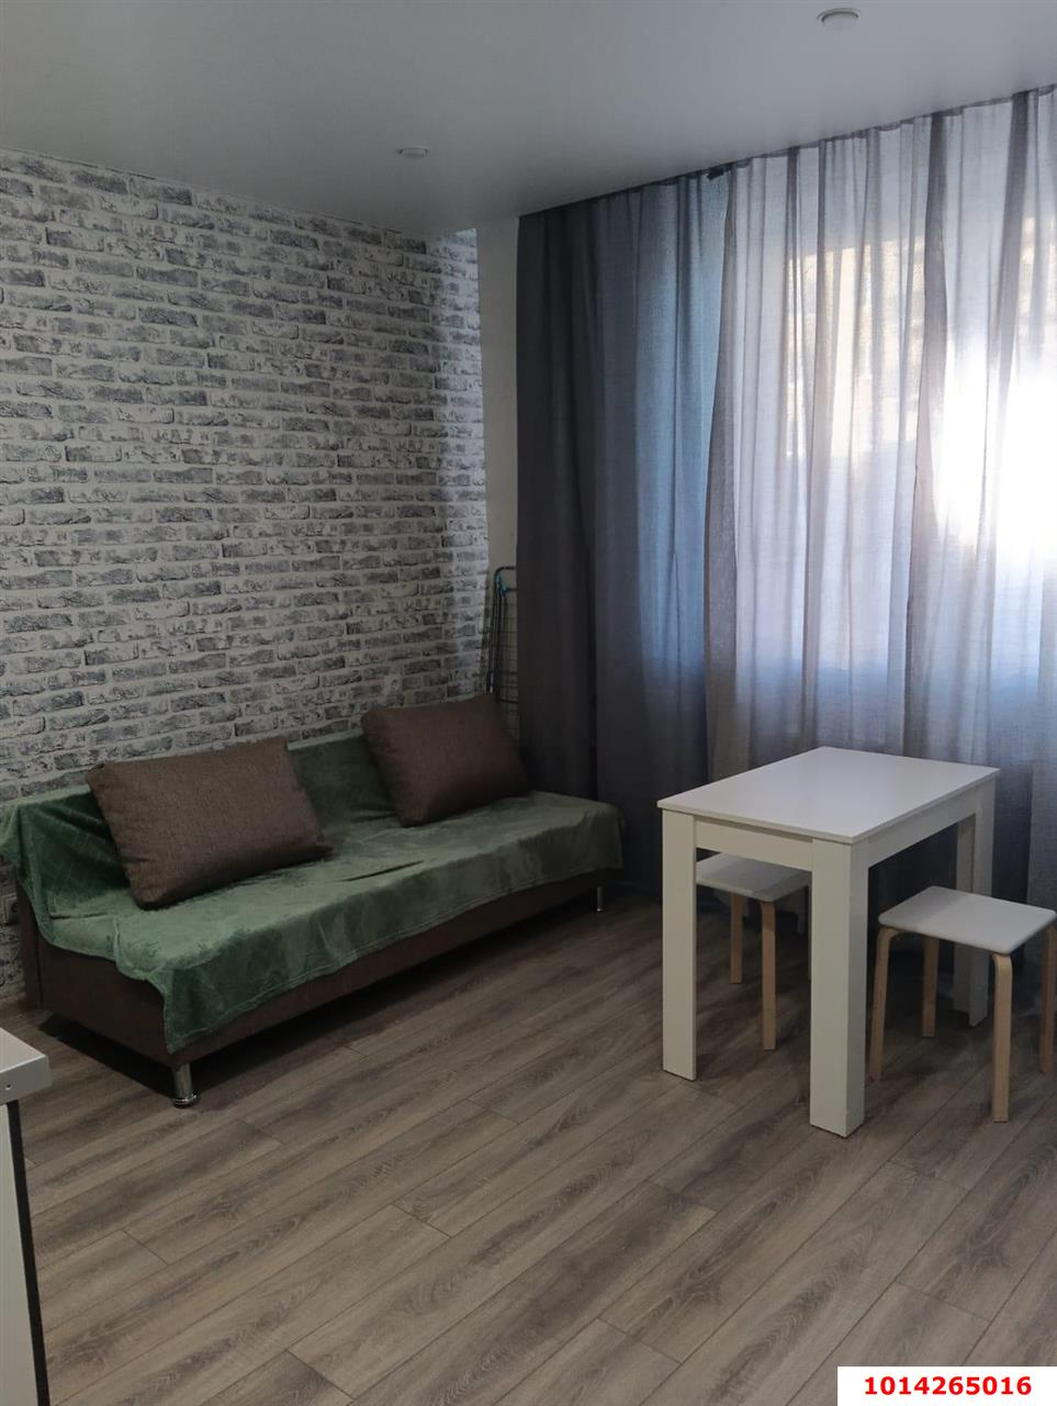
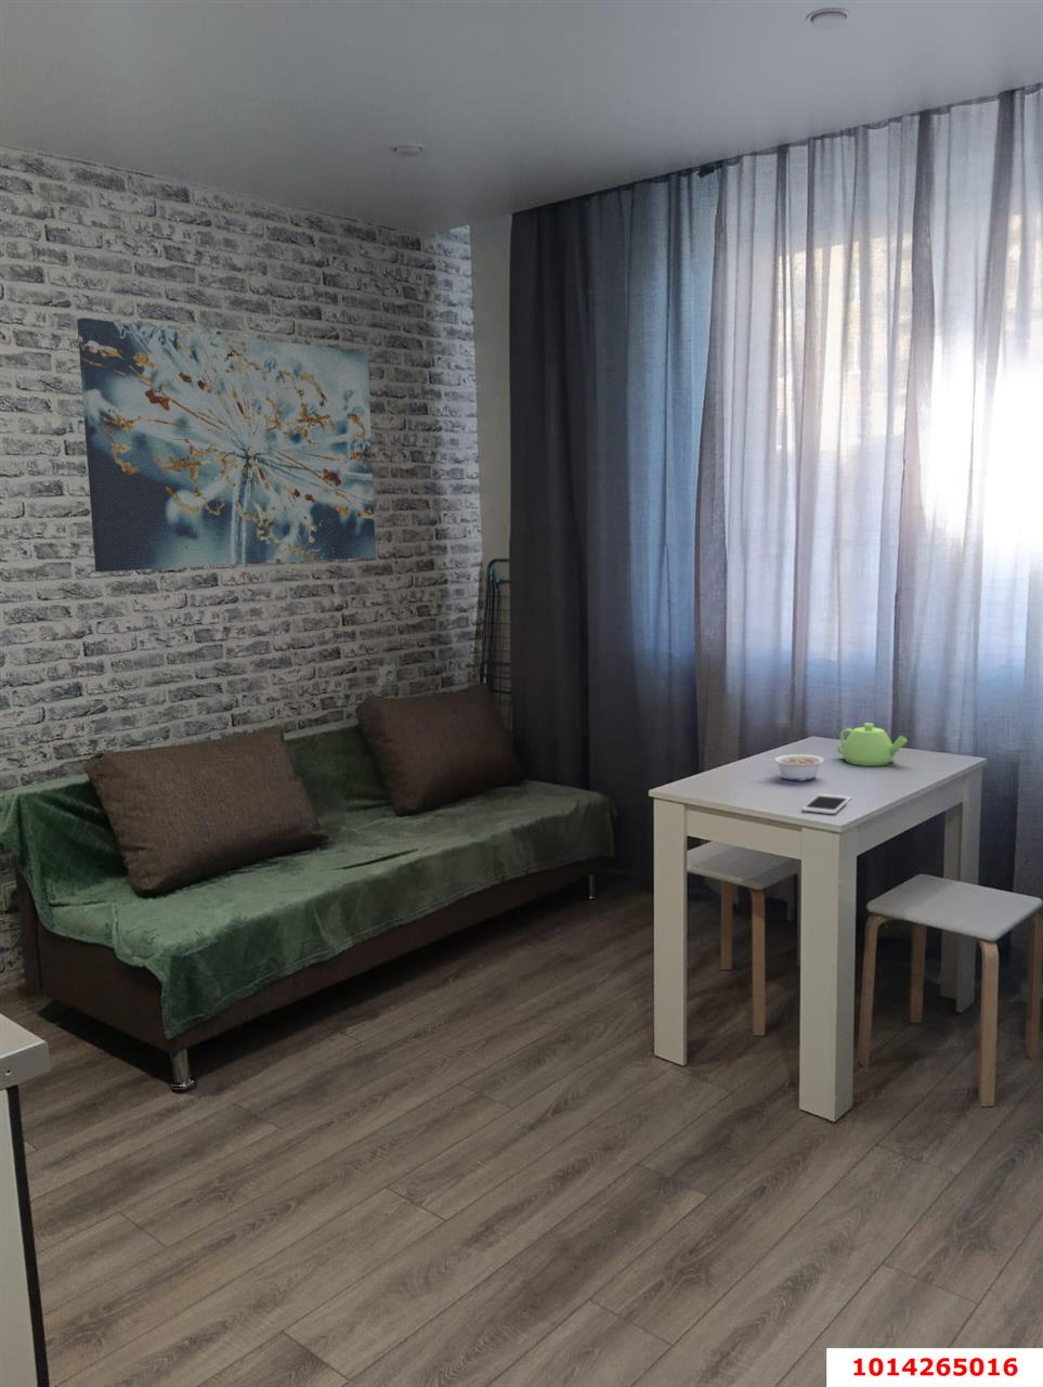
+ teapot (871, 743)
+ wall art (243, 451)
+ legume (798, 766)
+ cell phone (826, 803)
